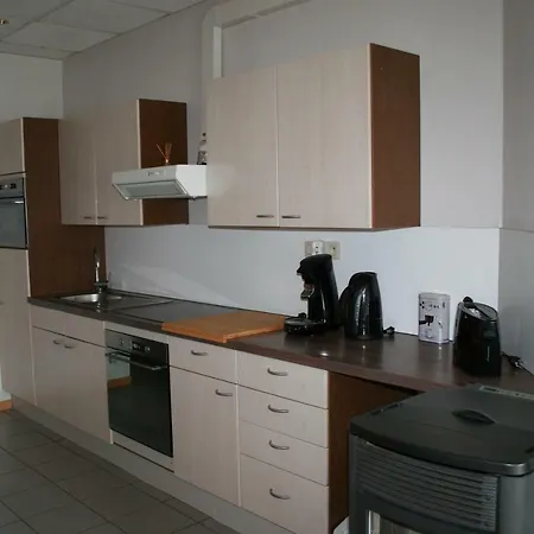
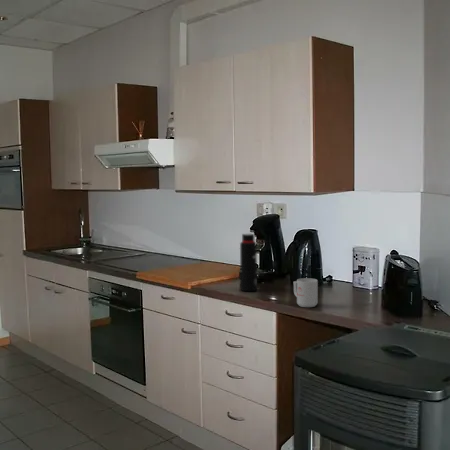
+ mug (304, 292)
+ water bottle (249, 261)
